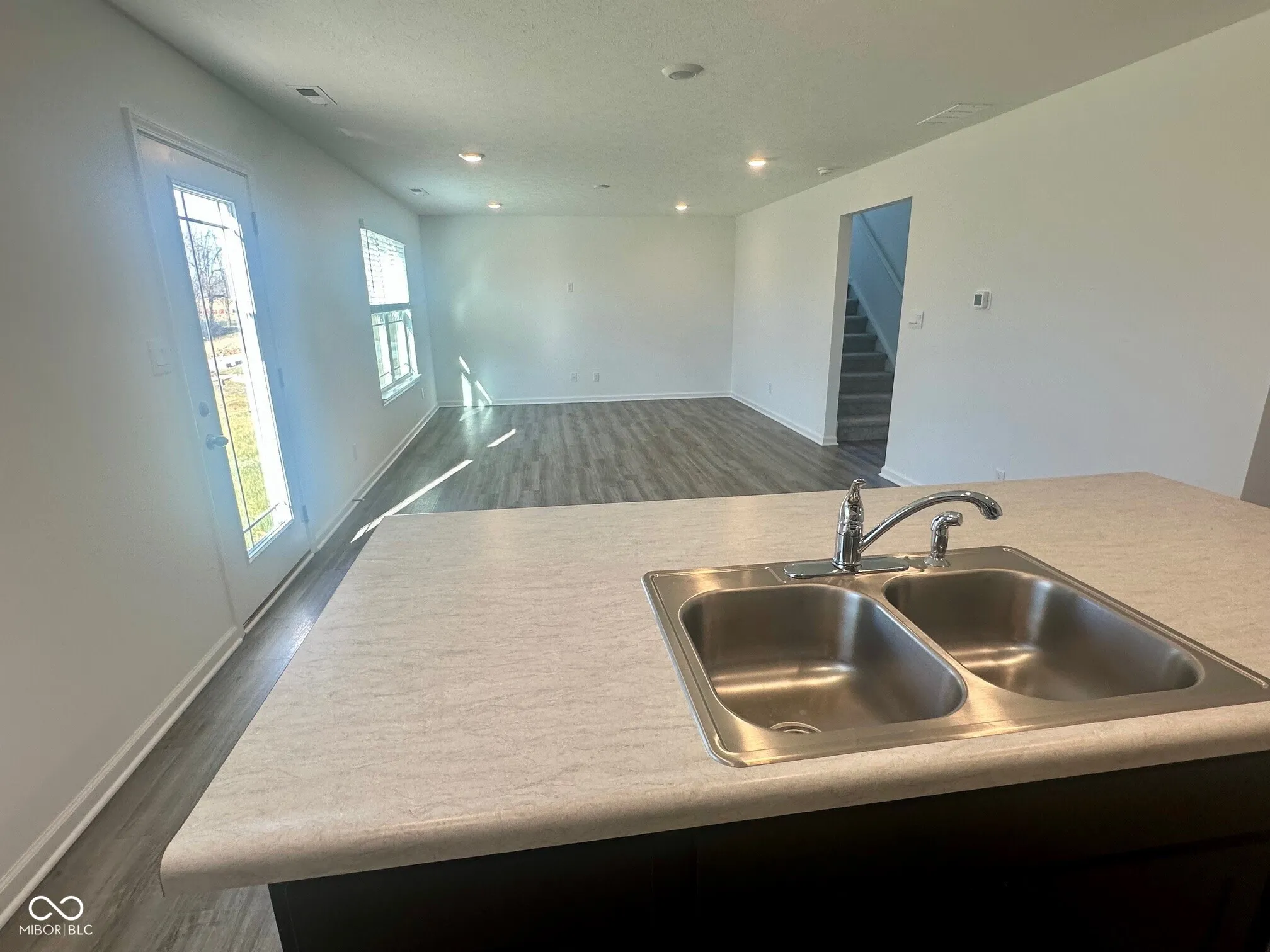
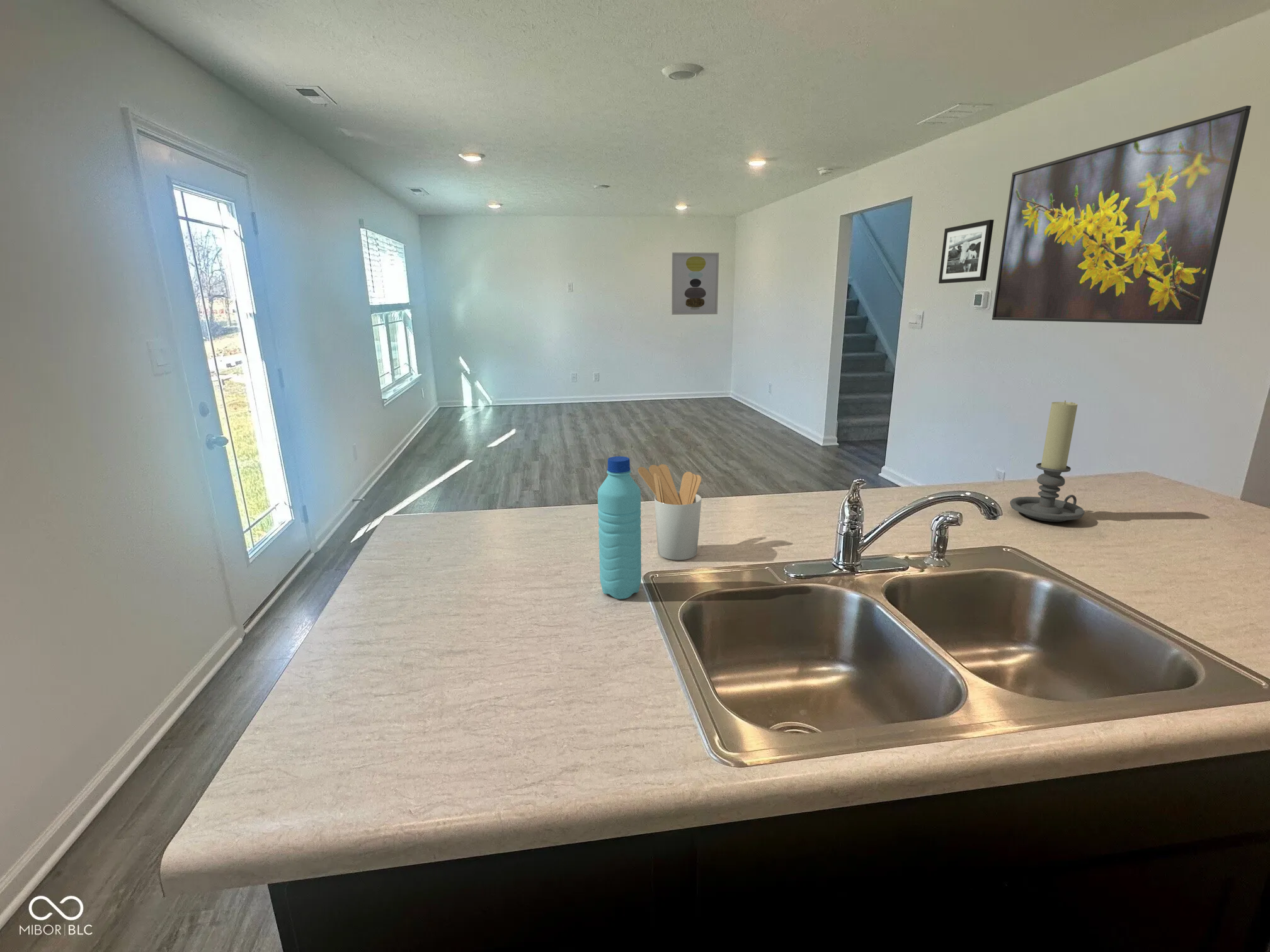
+ picture frame (964, 253)
+ utensil holder (669, 509)
+ wall art (695, 283)
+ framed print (1092, 237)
+ candle holder (1059, 459)
+ water bottle (619, 527)
